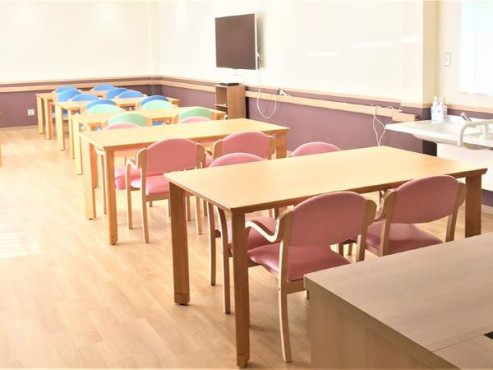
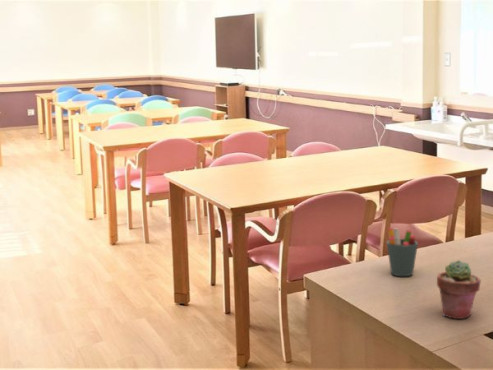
+ pen holder (401, 249)
+ potted succulent (458, 287)
